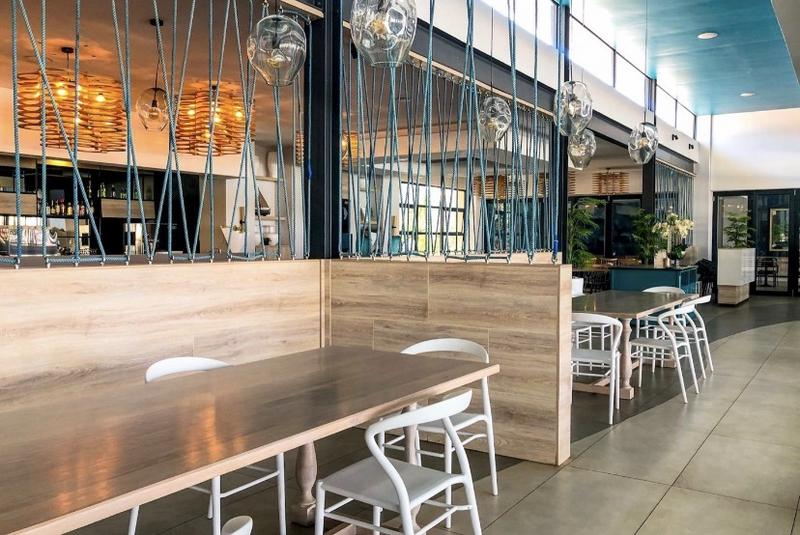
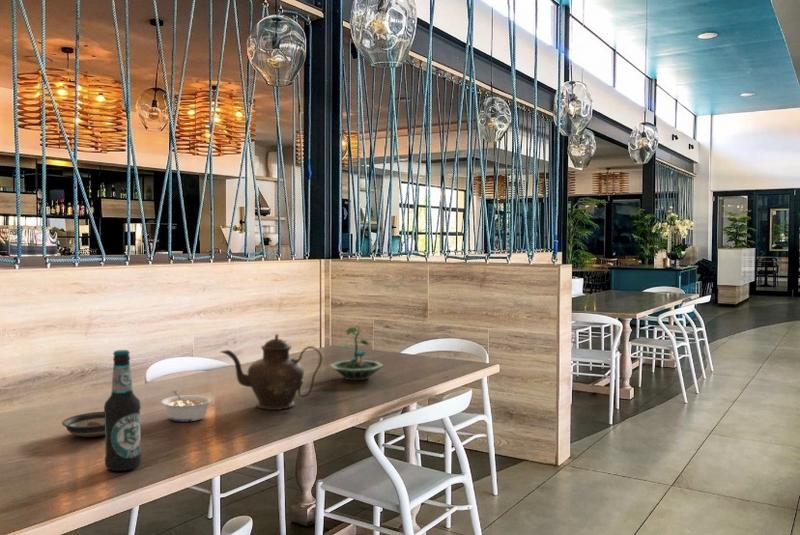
+ bottle (122, 409)
+ saucer (95, 425)
+ terrarium (356, 335)
+ teapot (272, 369)
+ legume (185, 407)
